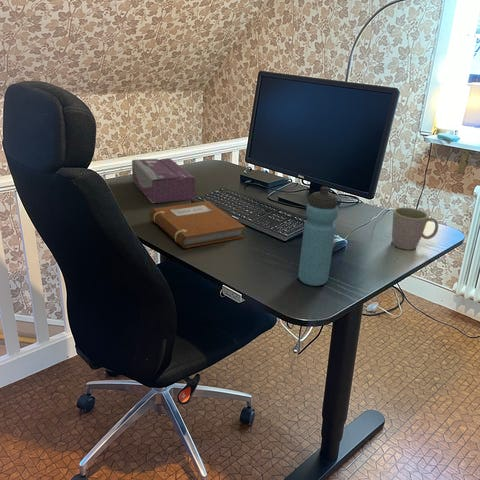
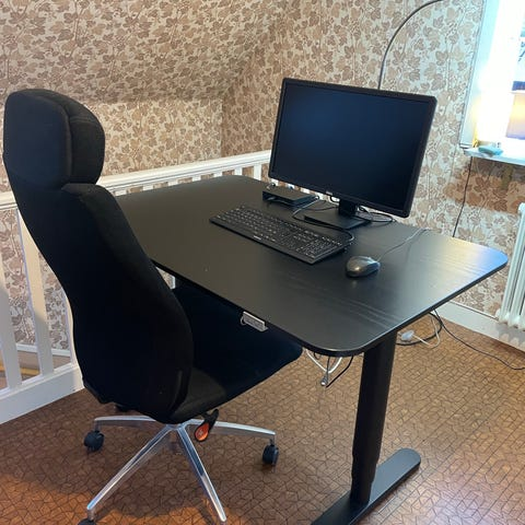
- notebook (194, 222)
- tissue box (162, 178)
- water bottle (318, 235)
- mug (413, 229)
